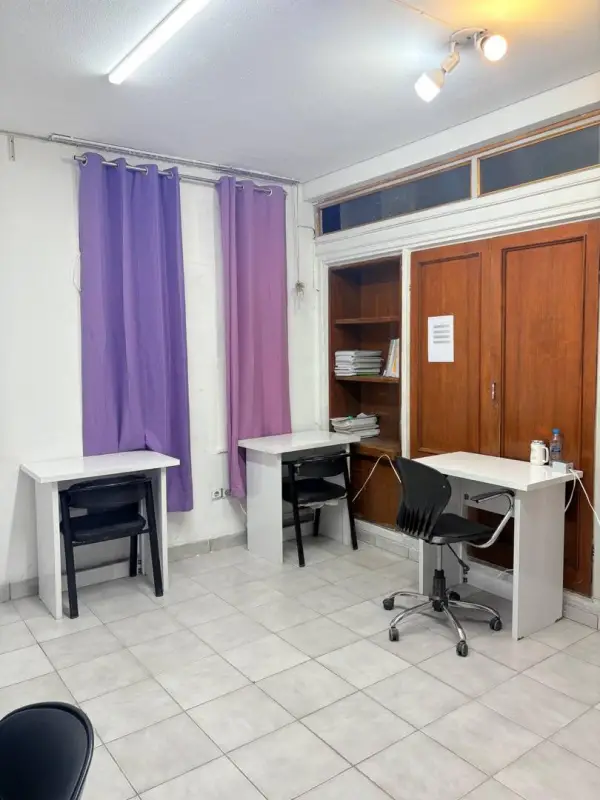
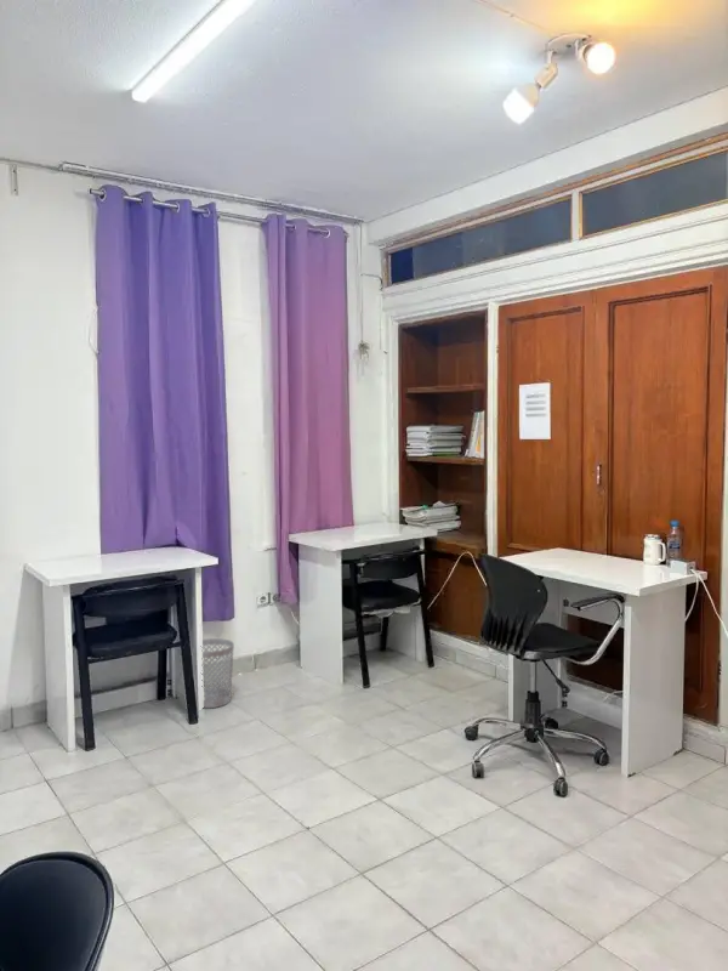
+ wastebasket (210, 672)
